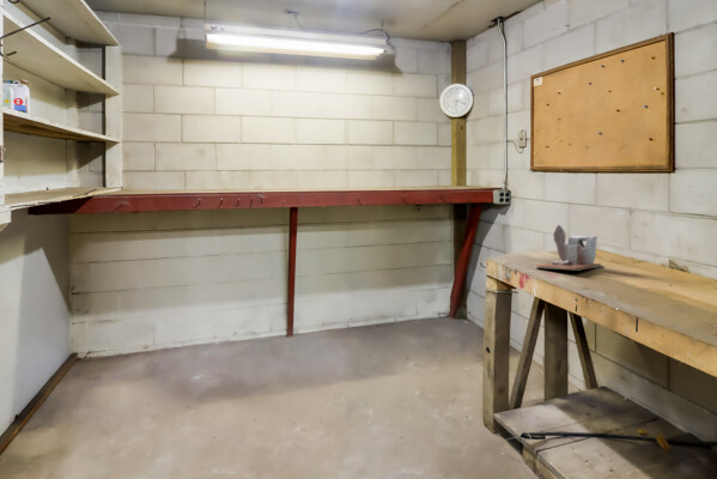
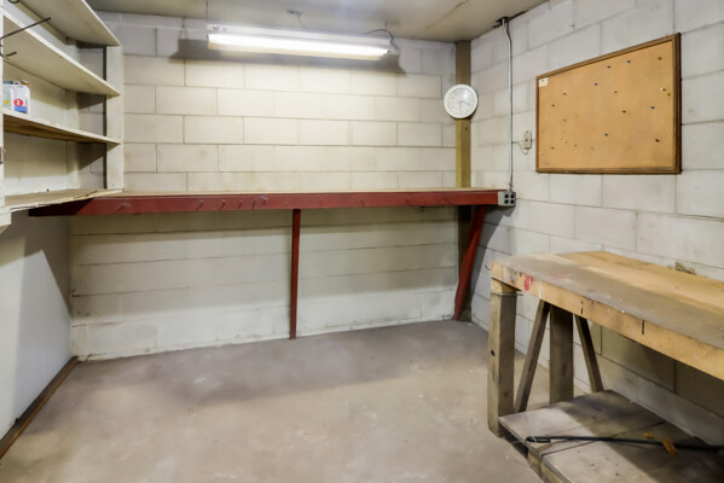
- desk organizer (569, 245)
